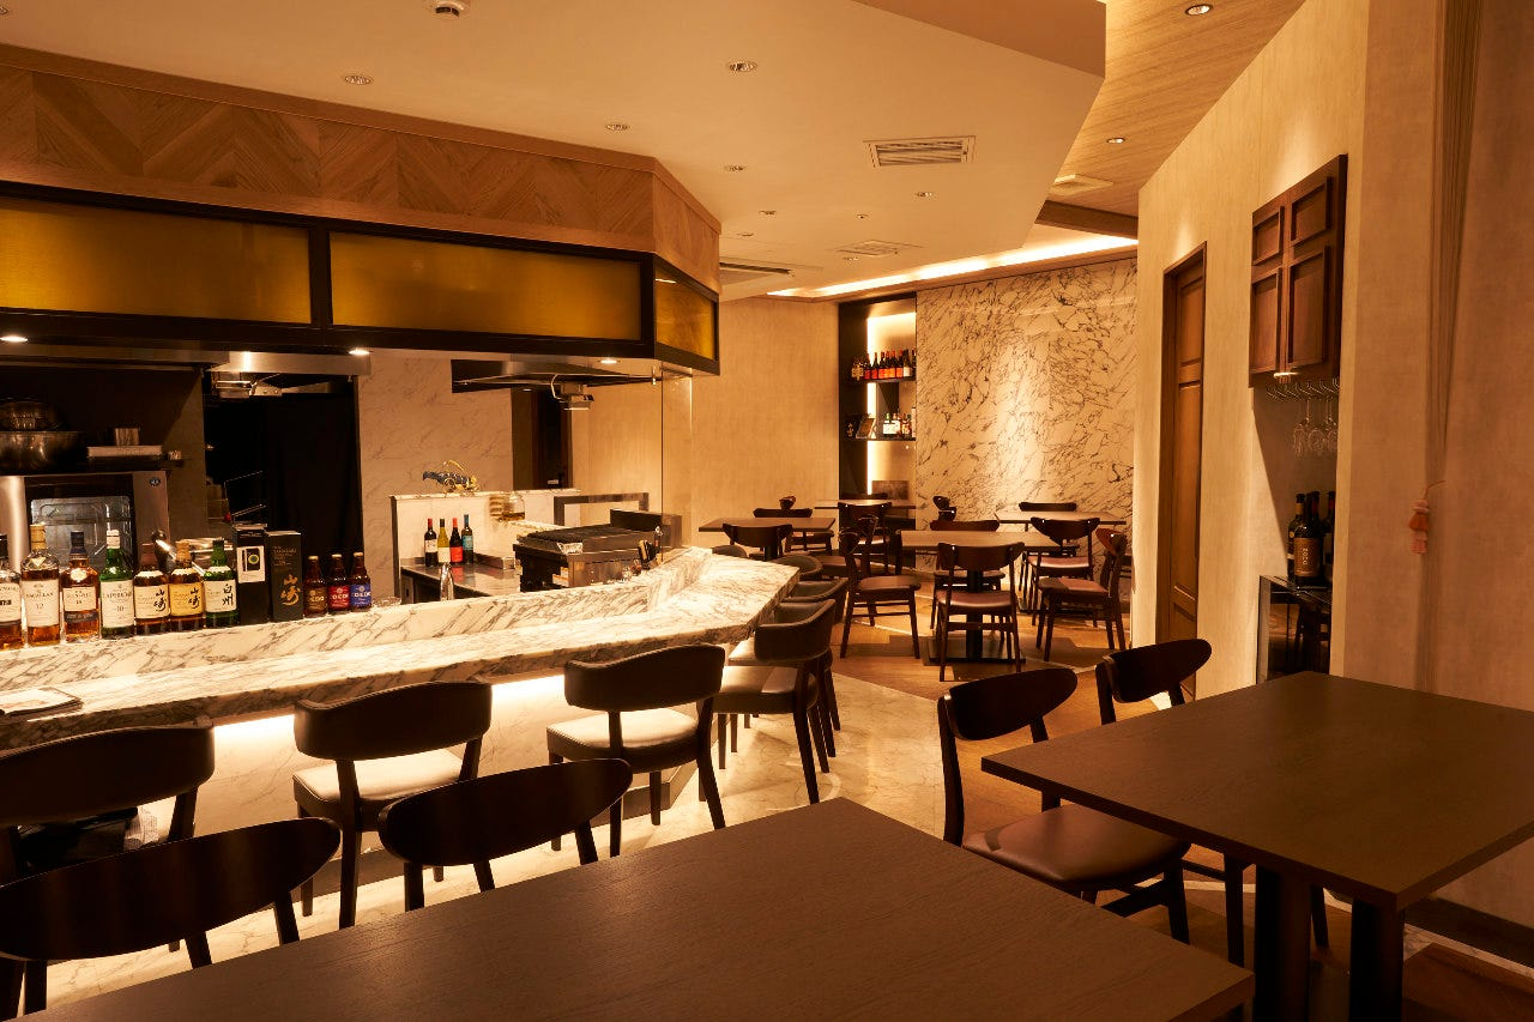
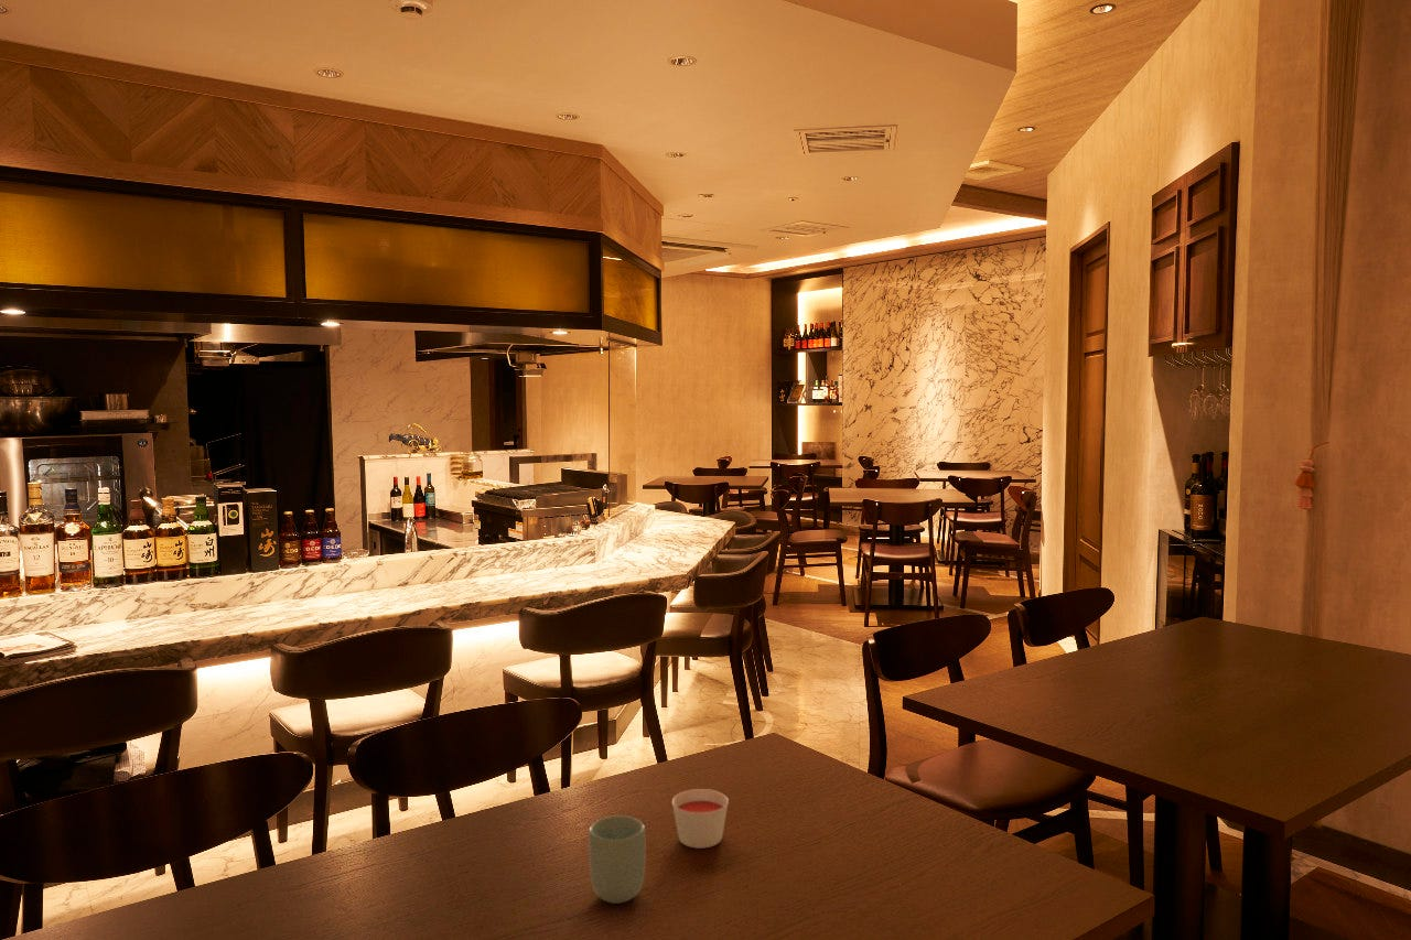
+ candle (700, 820)
+ cup (617, 861)
